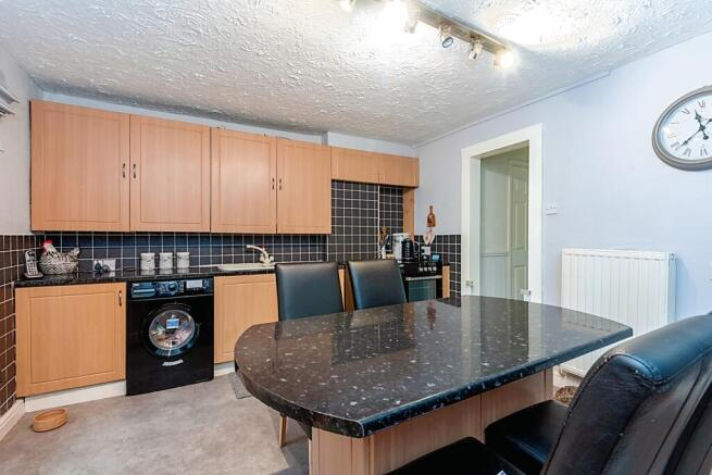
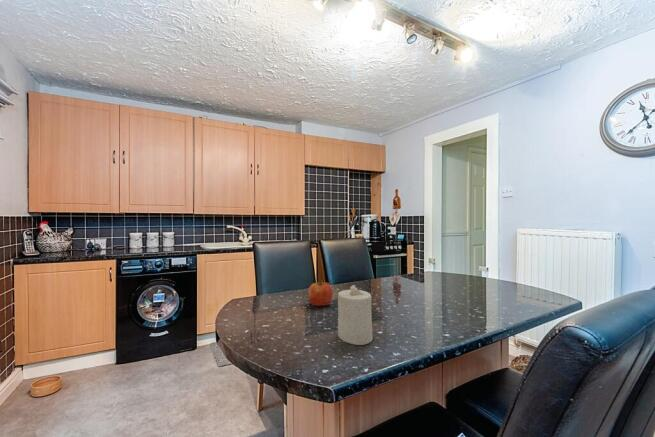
+ candle (355, 311)
+ fruit (320, 292)
